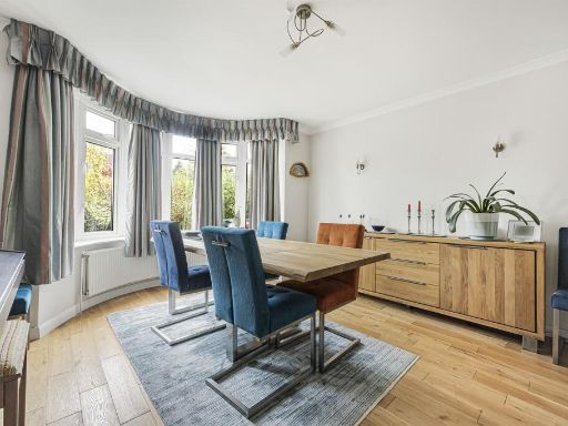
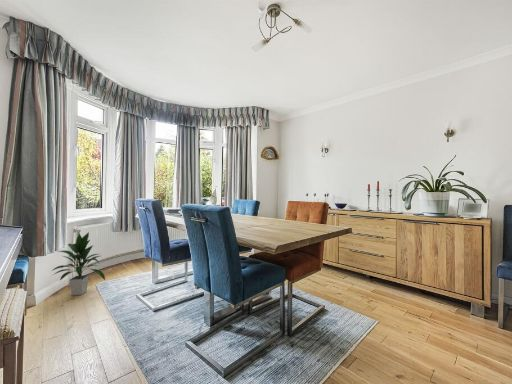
+ indoor plant (80, 263)
